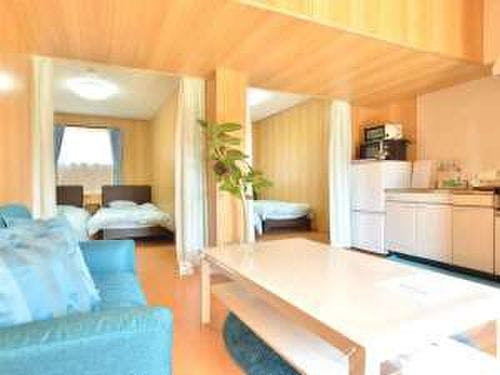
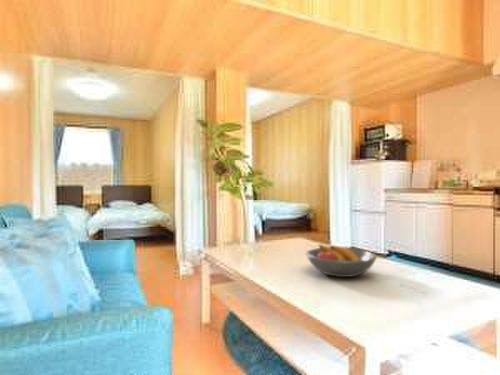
+ fruit bowl (340, 260)
